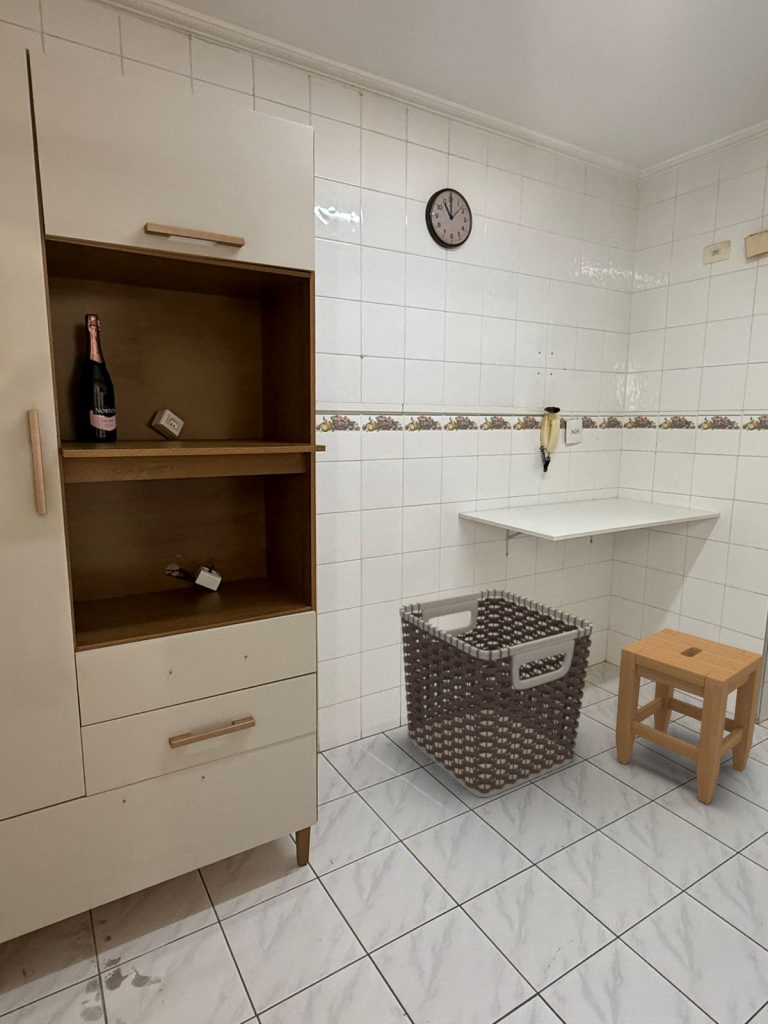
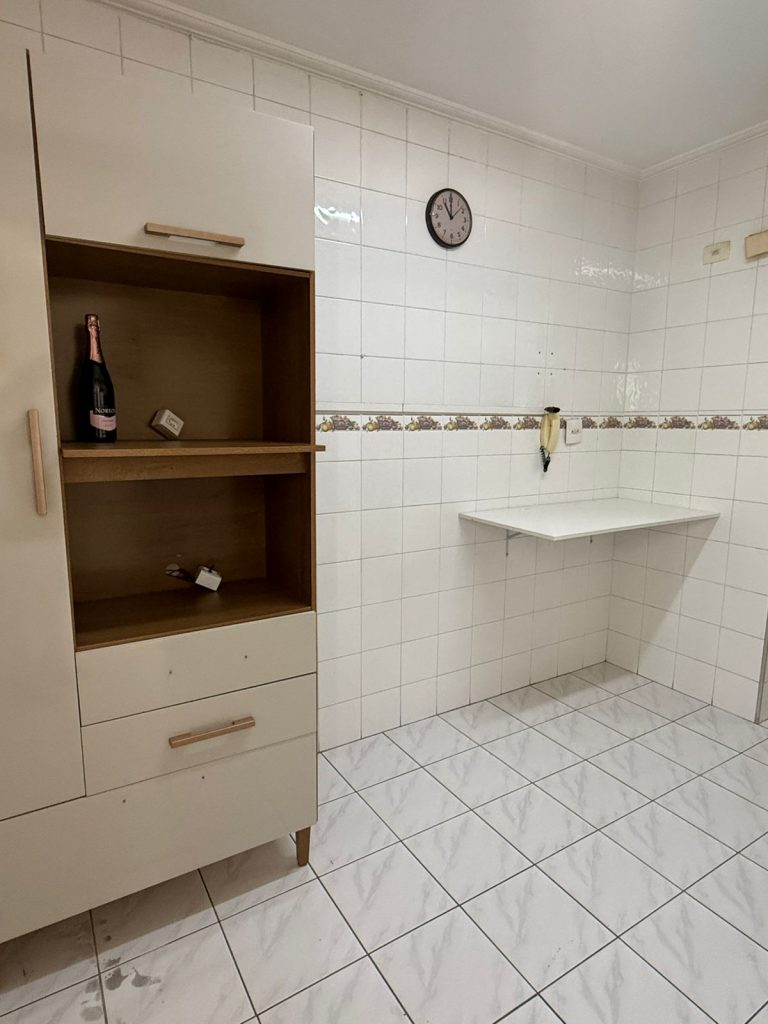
- clothes hamper (490, 682)
- stool (685, 709)
